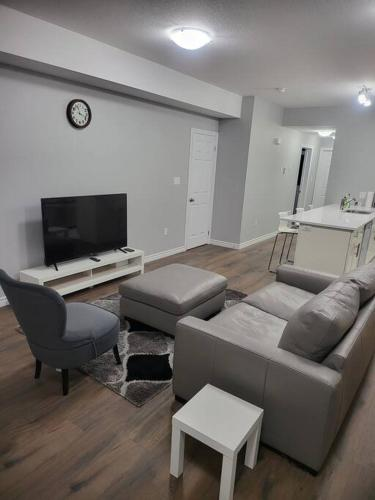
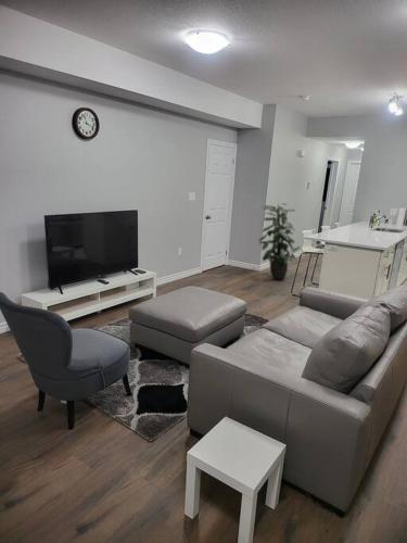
+ indoor plant (278, 241)
